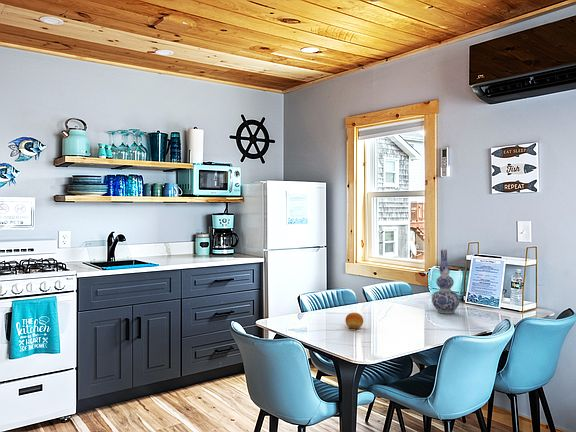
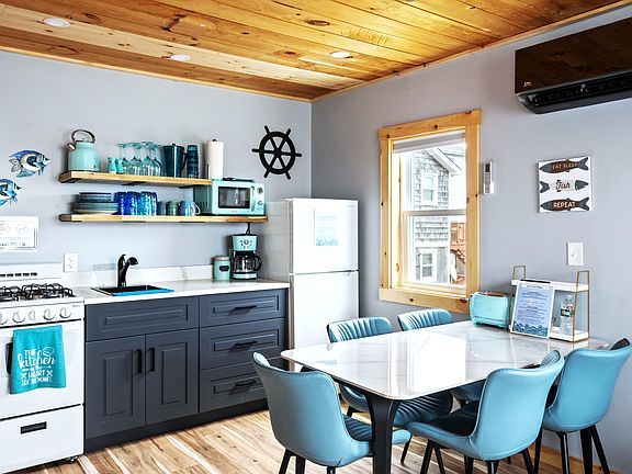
- fruit (354, 320)
- vase (445, 280)
